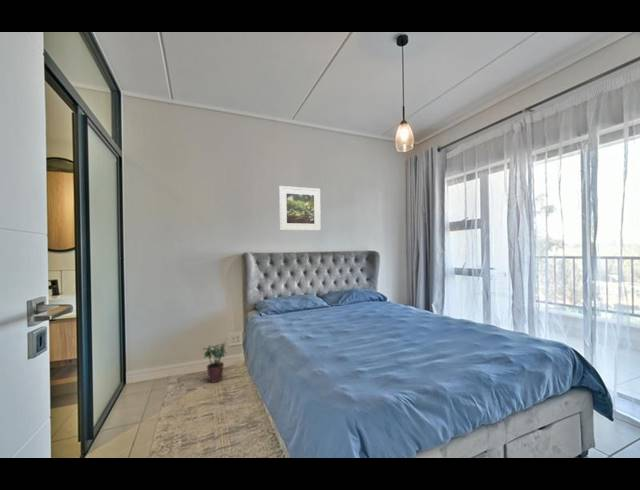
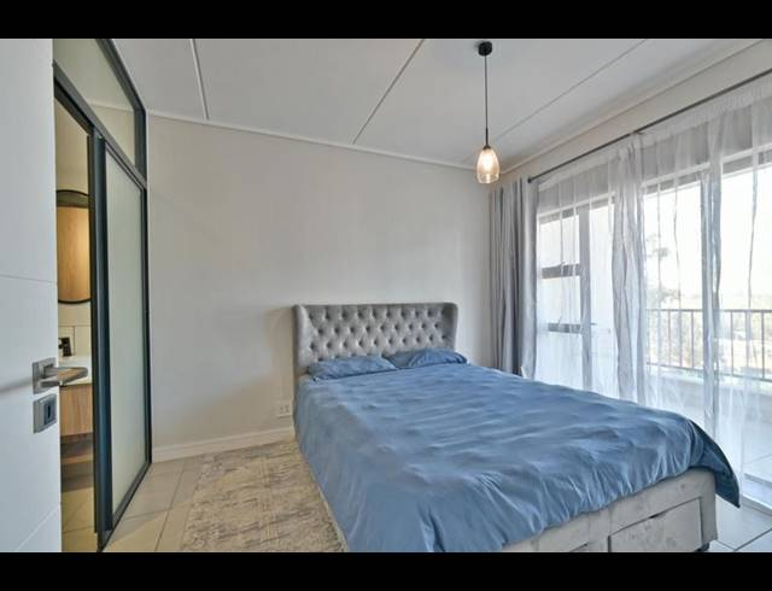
- potted plant (214, 361)
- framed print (300, 208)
